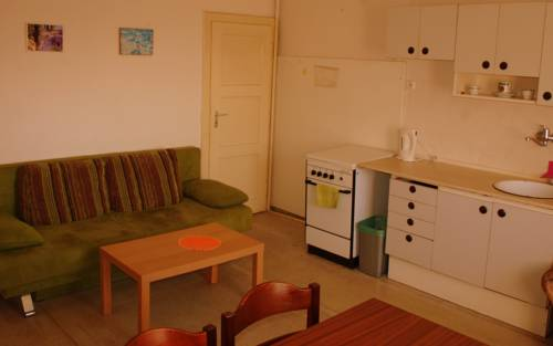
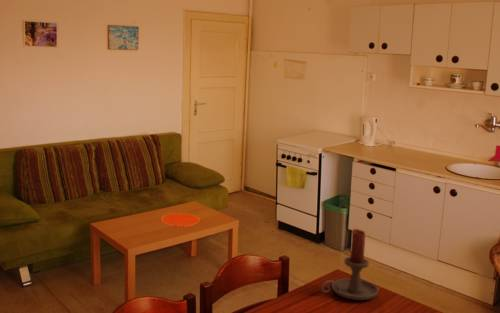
+ candle holder (350, 262)
